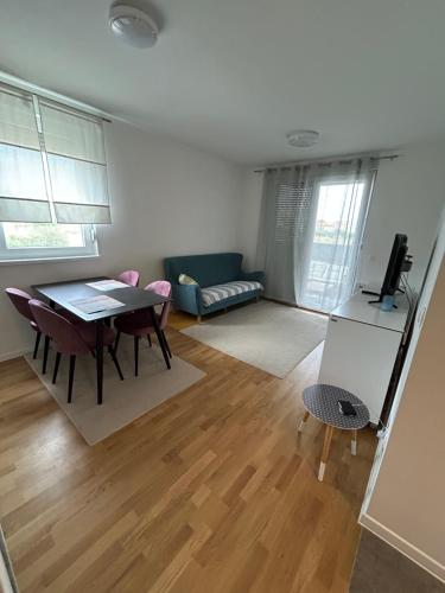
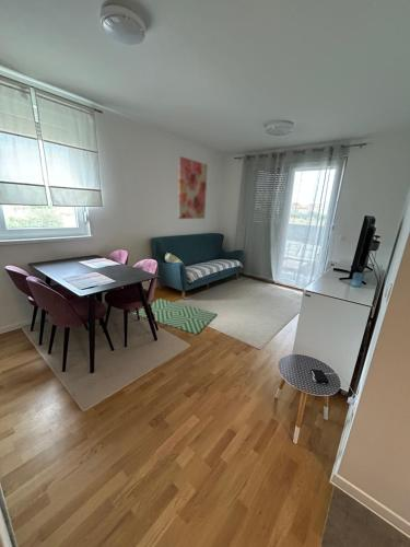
+ wall art (192, 190)
+ rug (175, 313)
